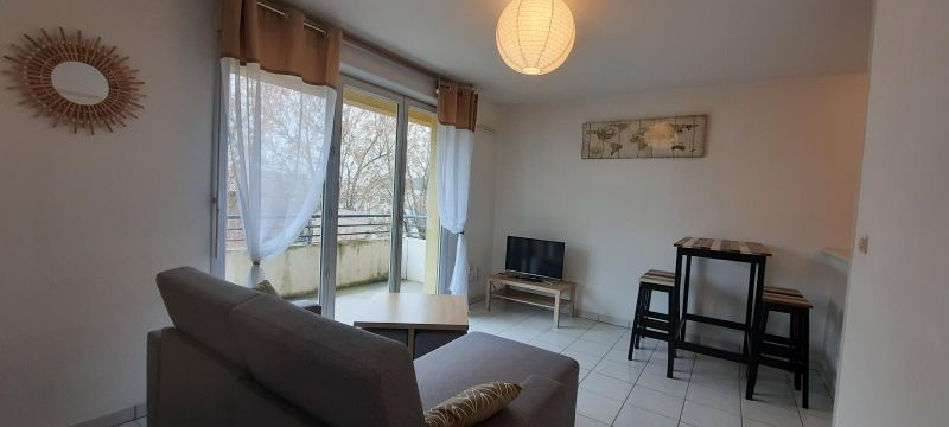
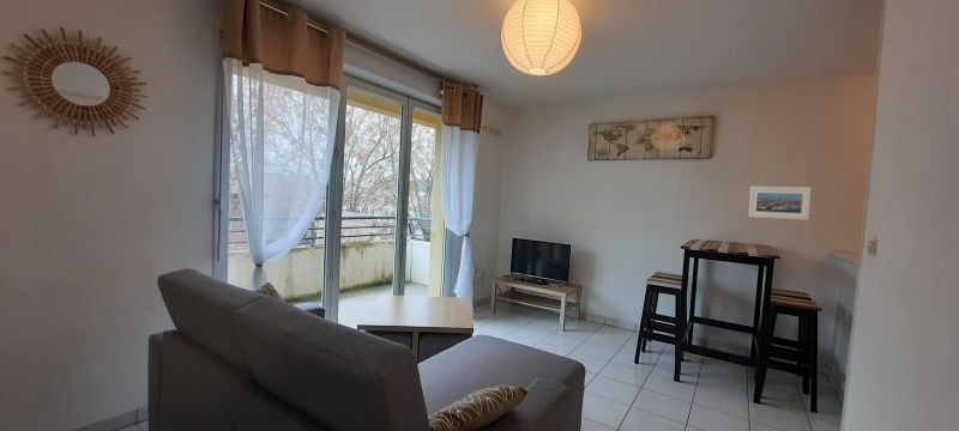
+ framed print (778, 202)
